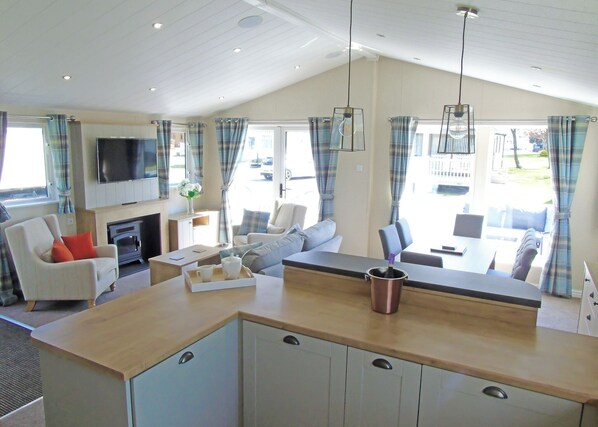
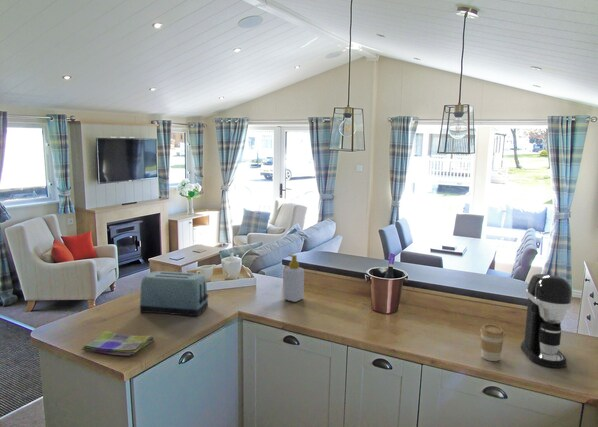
+ soap bottle (293, 277)
+ toaster (175, 292)
+ dish towel (119, 342)
+ coffee cup (491, 342)
+ coffee maker (546, 314)
